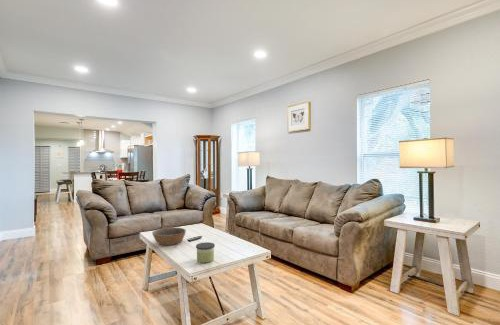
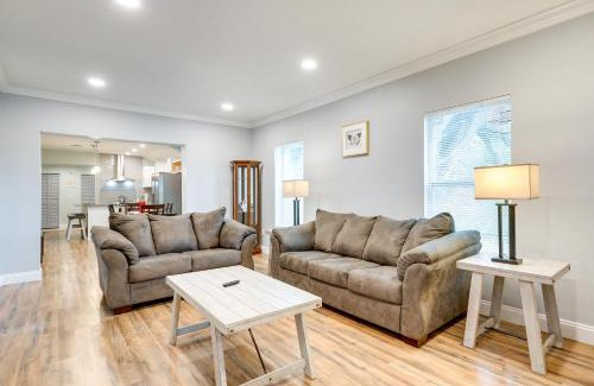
- bowl (169, 236)
- candle (205, 252)
